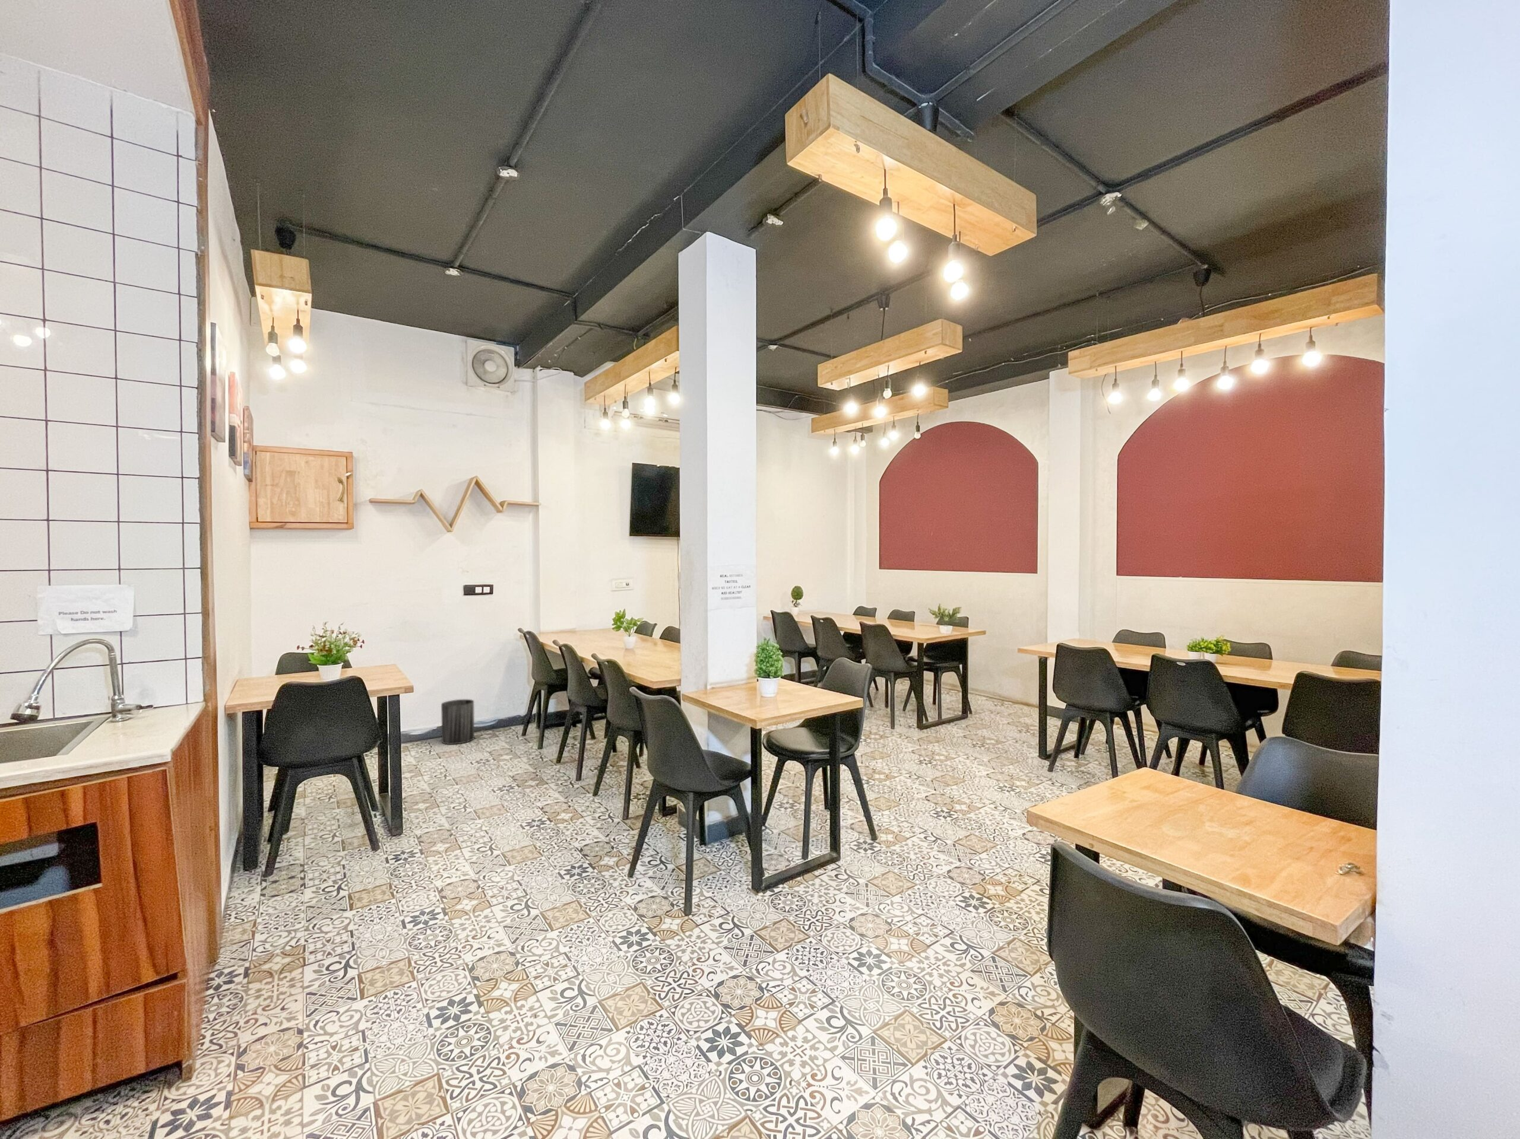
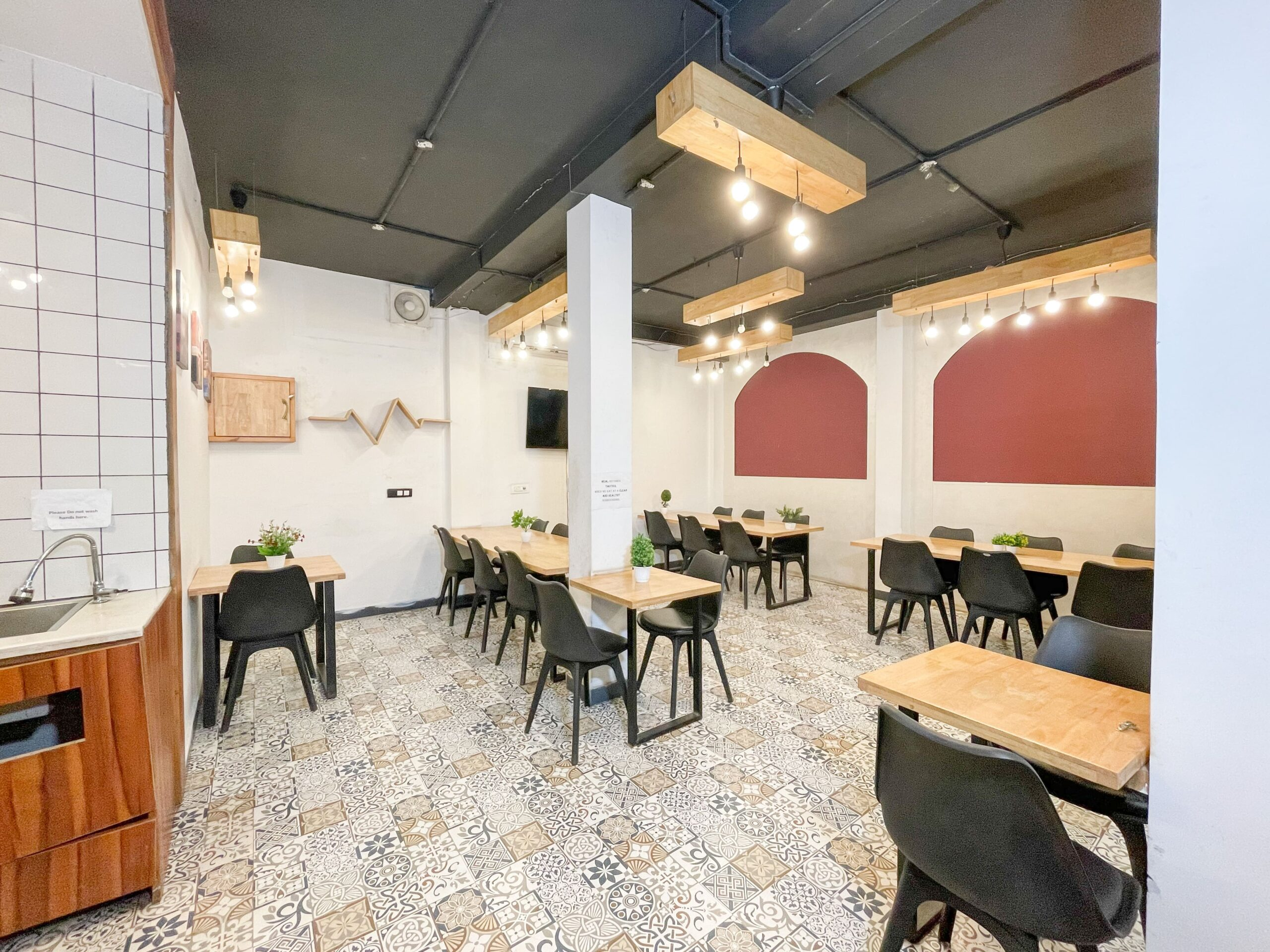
- trash can (457, 720)
